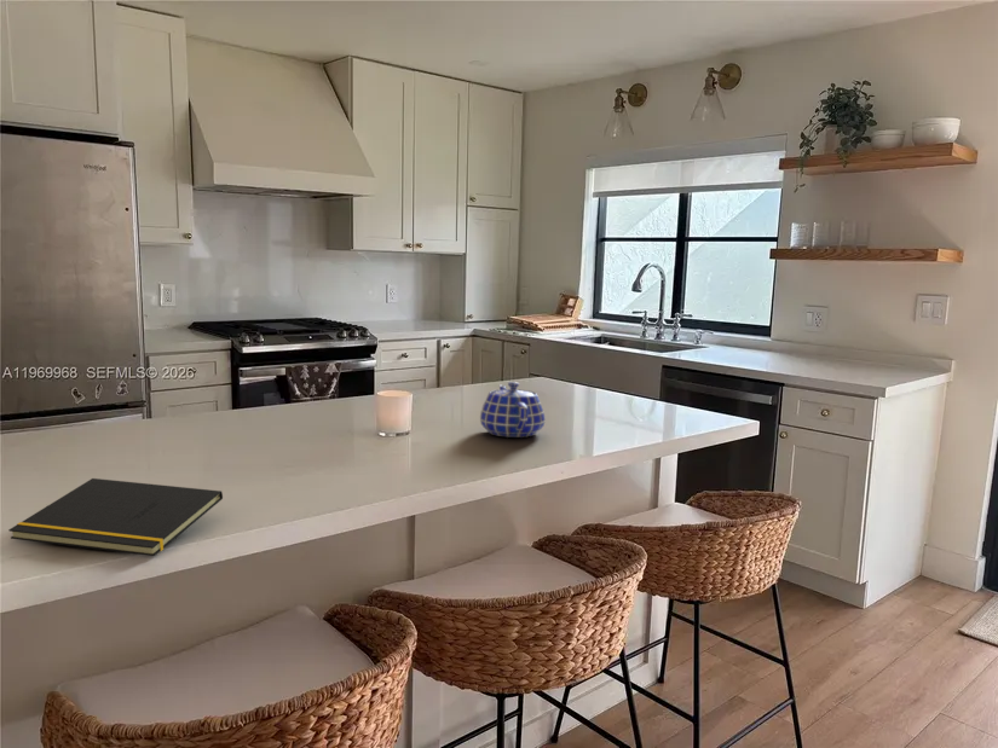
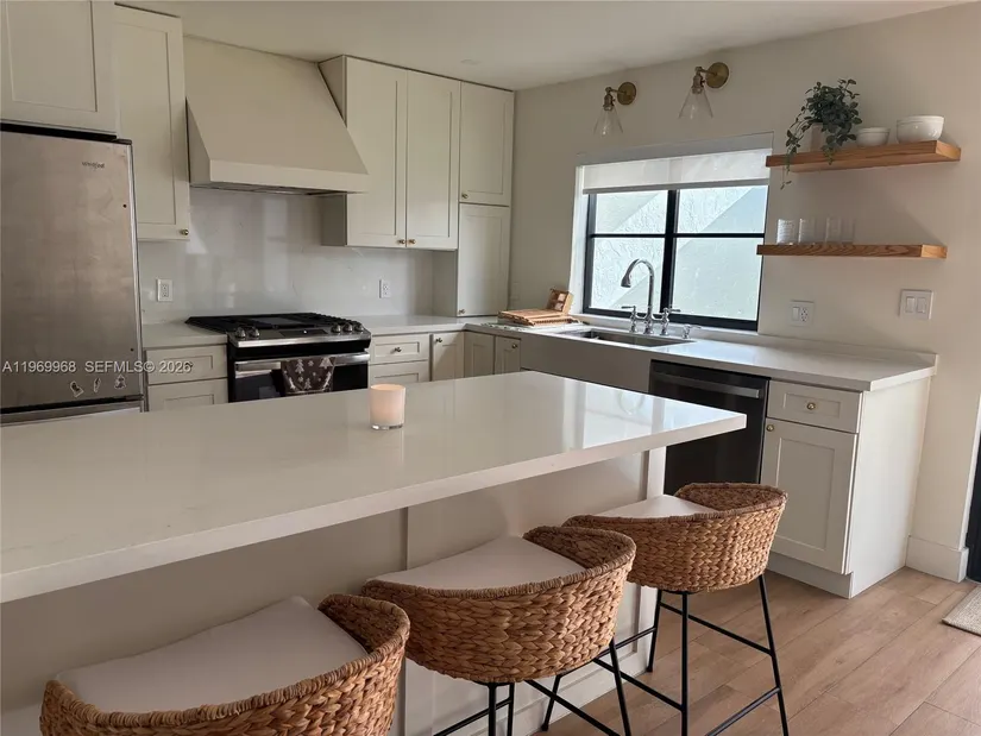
- notepad (120, 514)
- teapot (512, 407)
